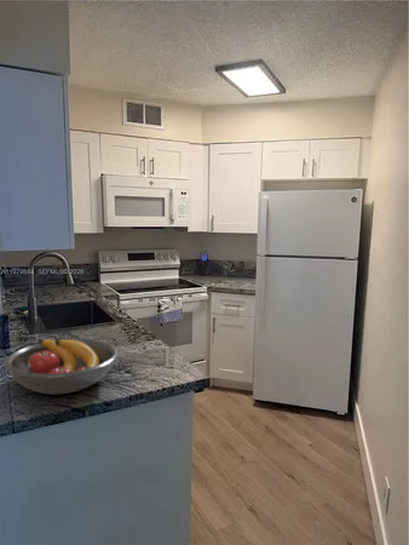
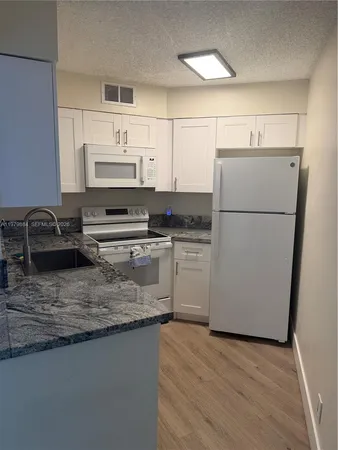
- fruit bowl (64, 365)
